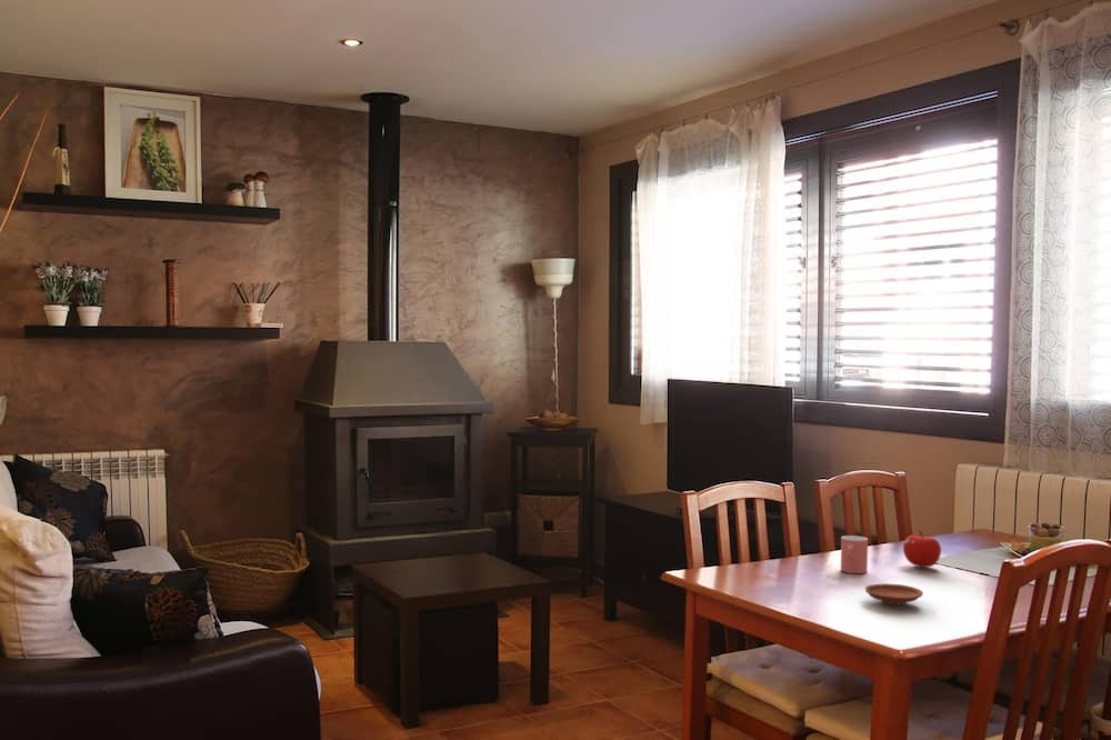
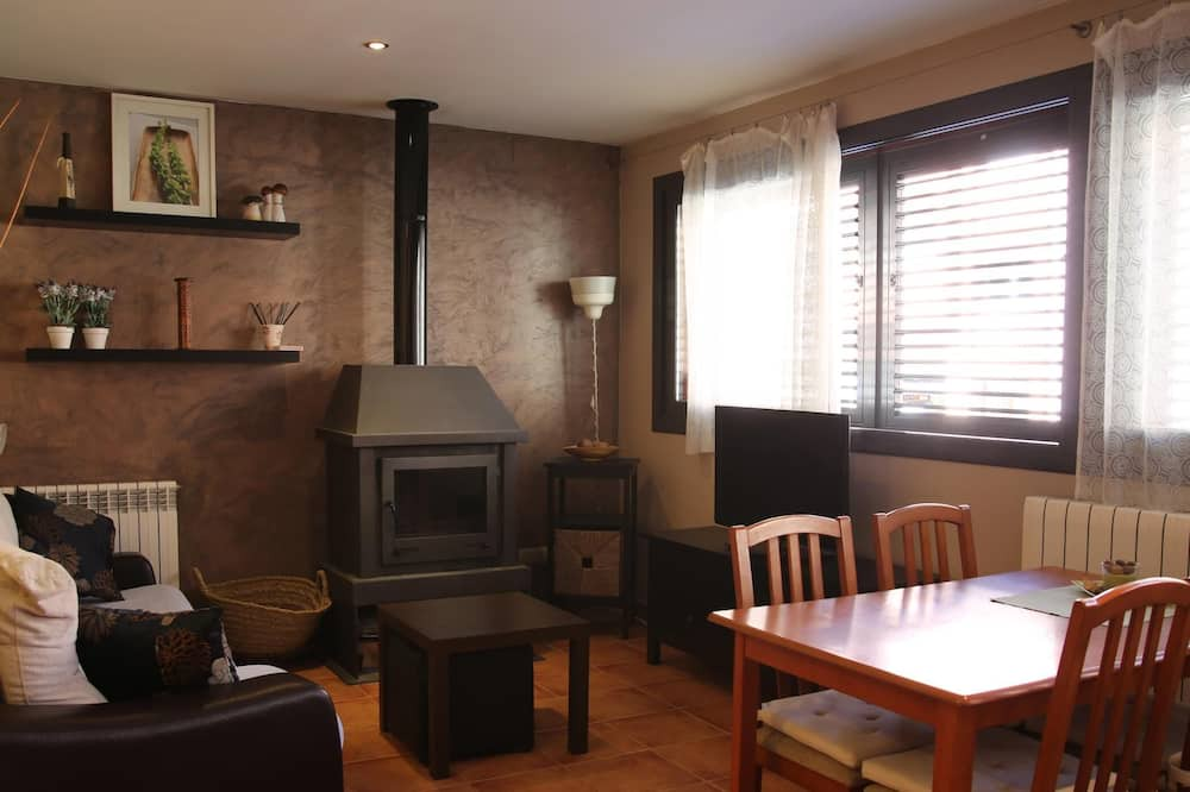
- plate (893, 596)
- cup (852, 554)
- fruit (921, 548)
